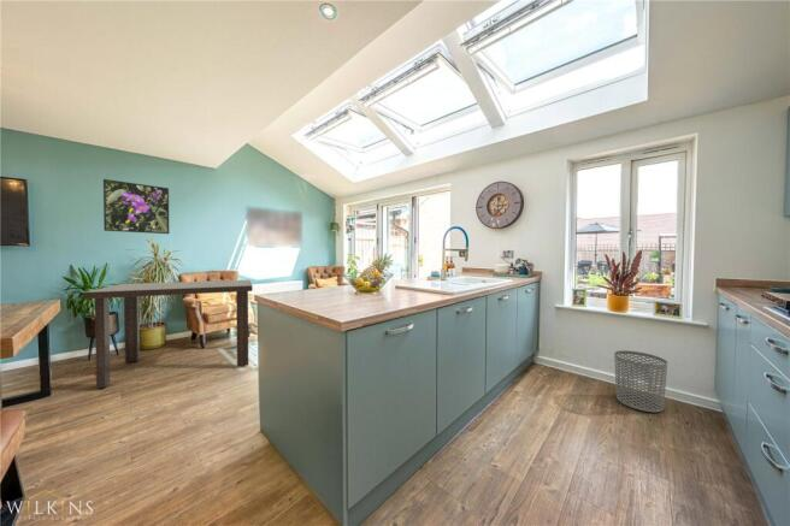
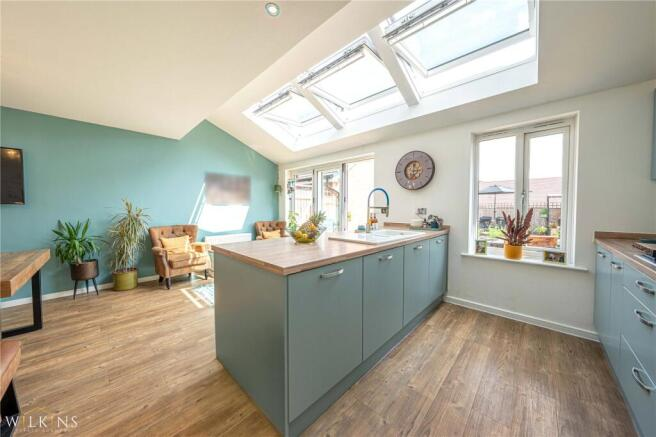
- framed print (137, 207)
- dining table (184, 294)
- waste bin (638, 379)
